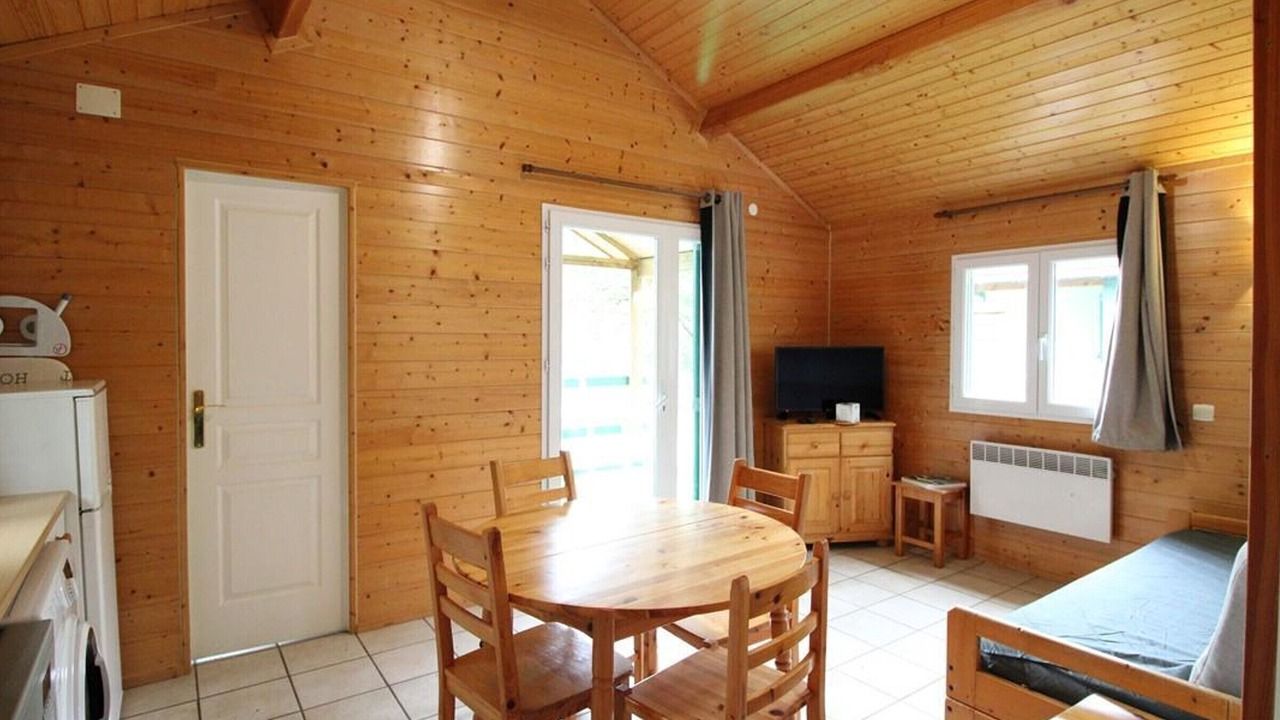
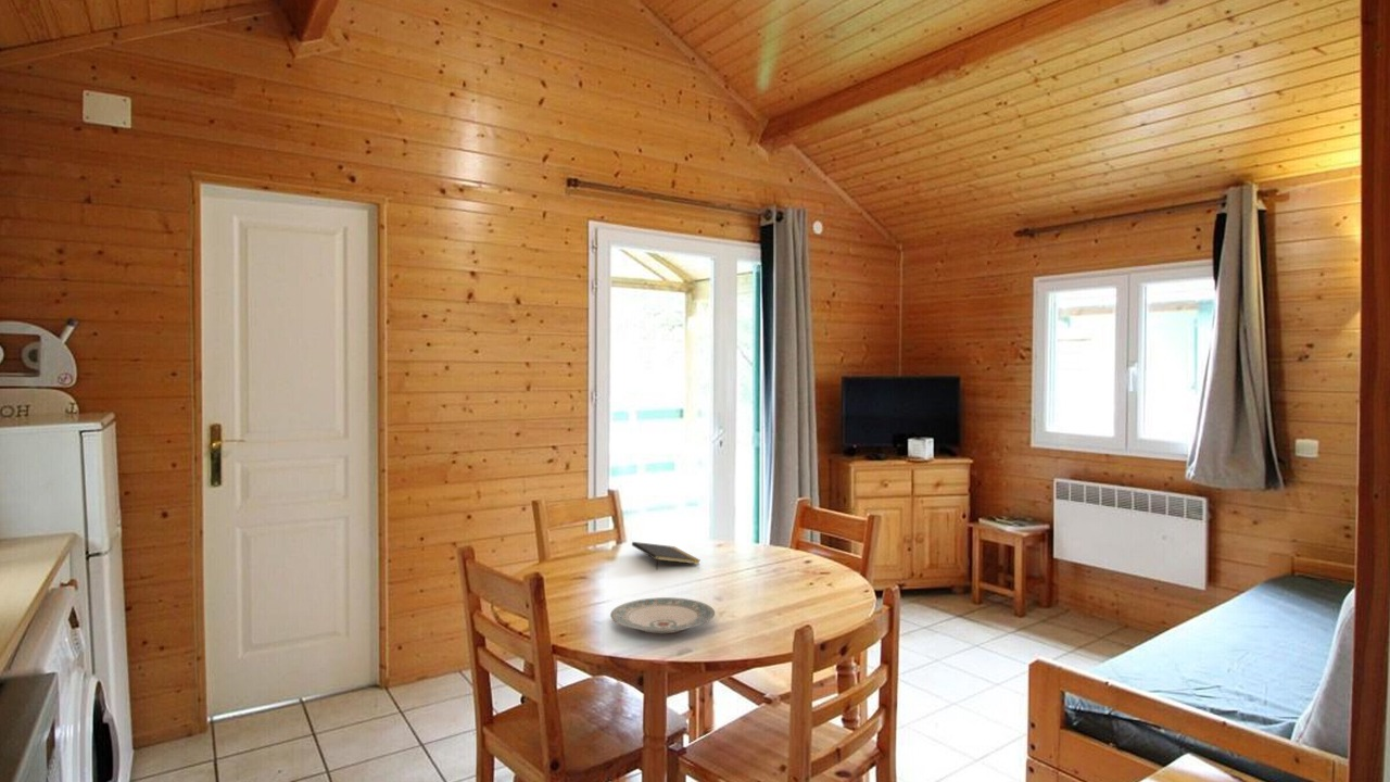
+ plate (662, 619)
+ notepad (665, 552)
